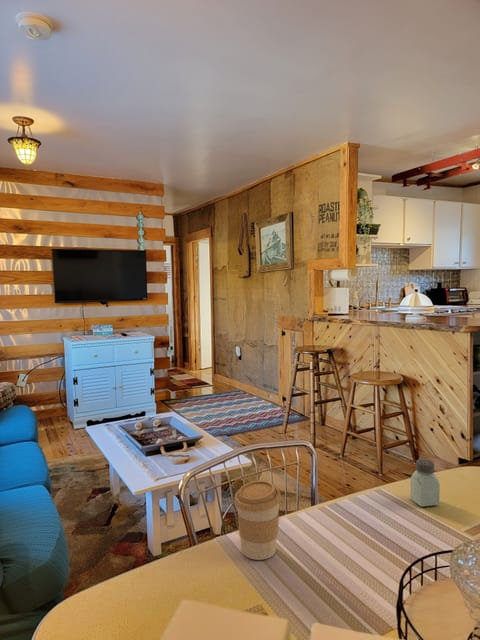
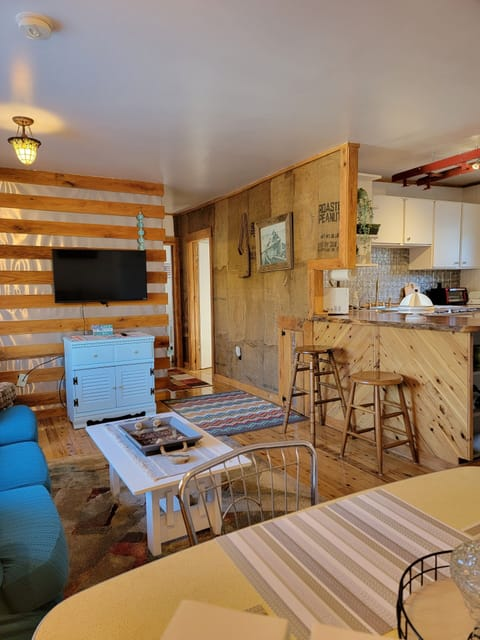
- saltshaker (424, 481)
- coffee cup (258, 518)
